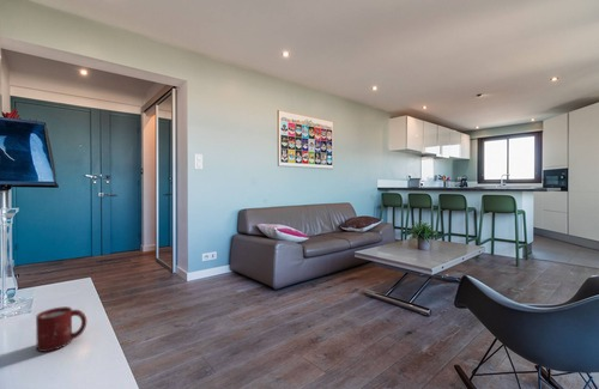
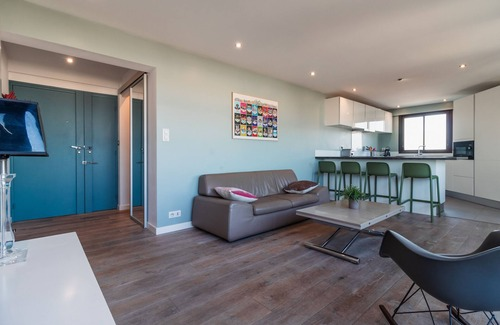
- cup (62, 326)
